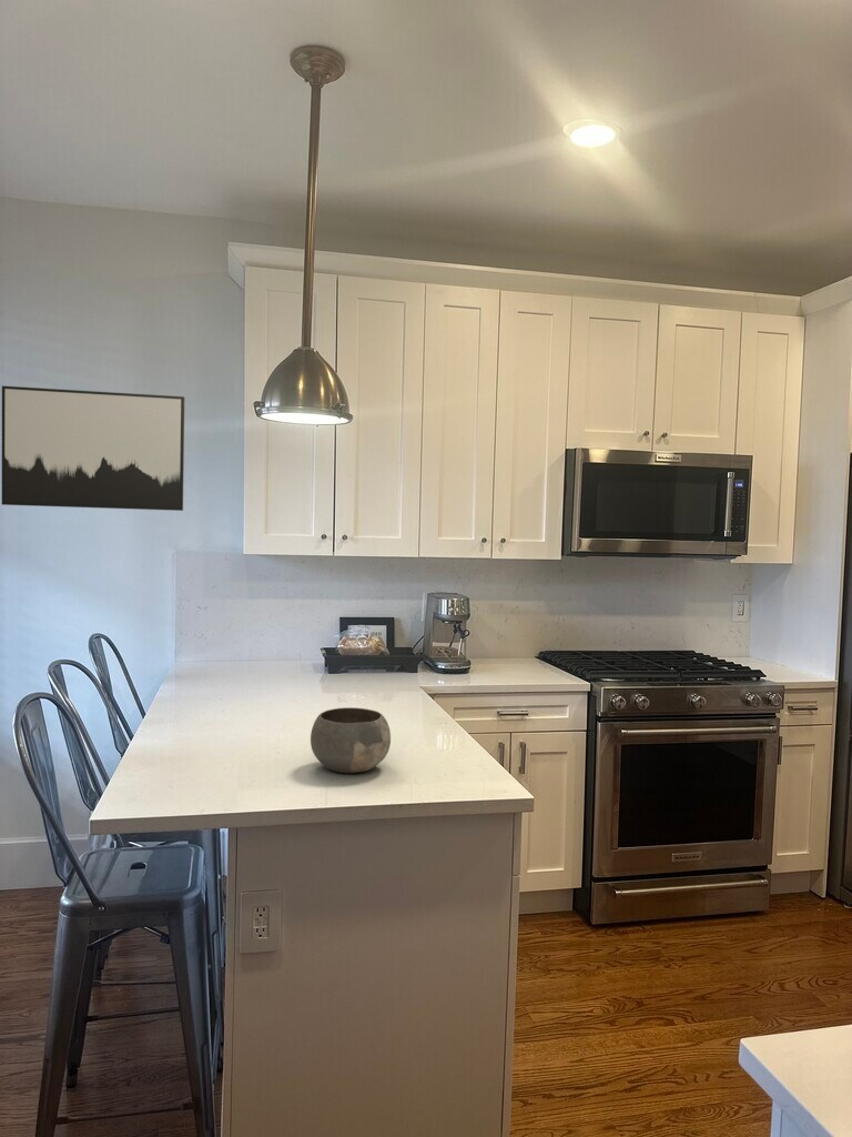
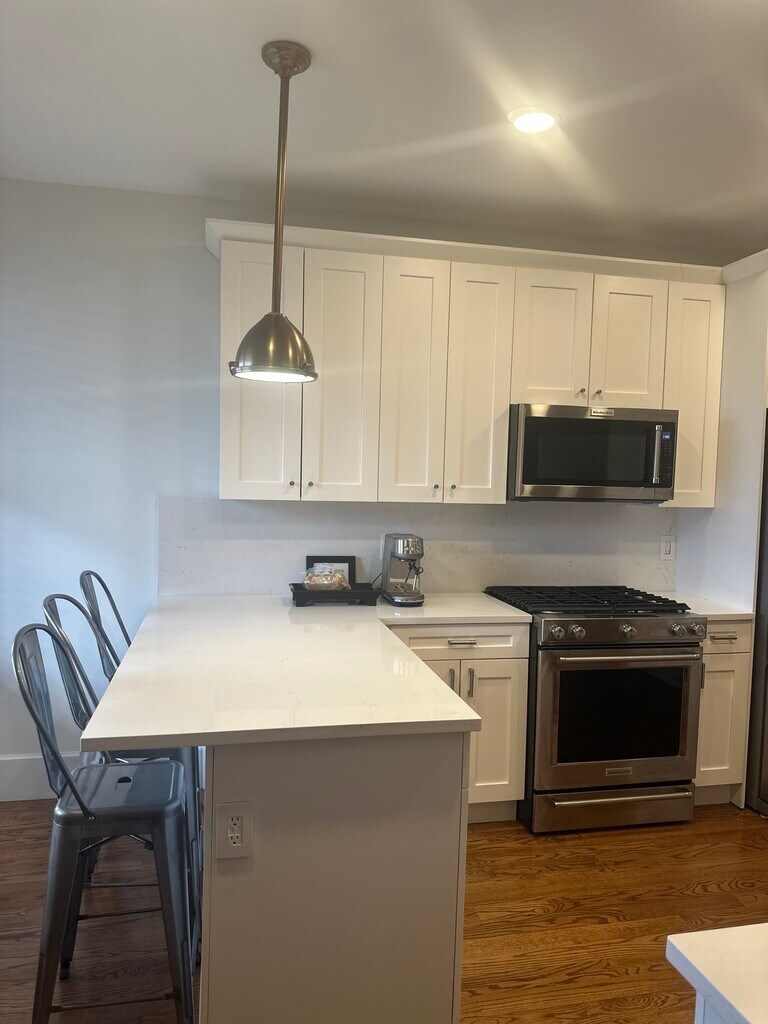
- wall art (94, 450)
- bowl (351, 741)
